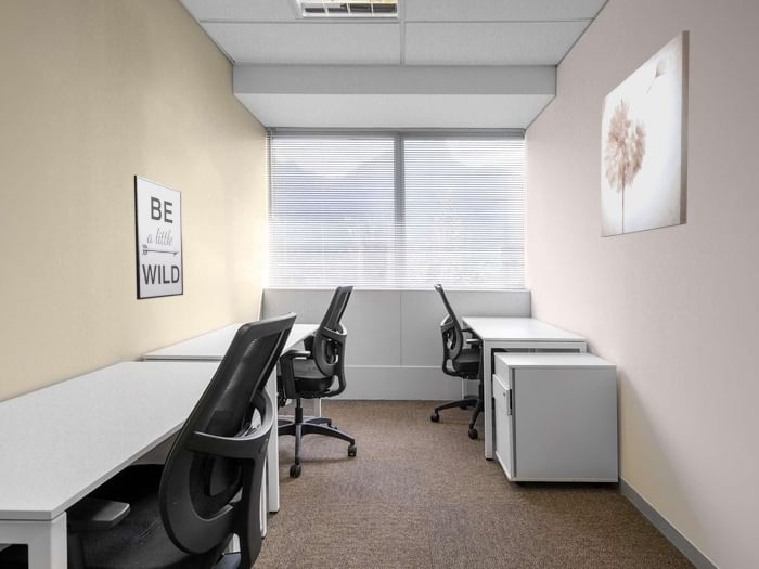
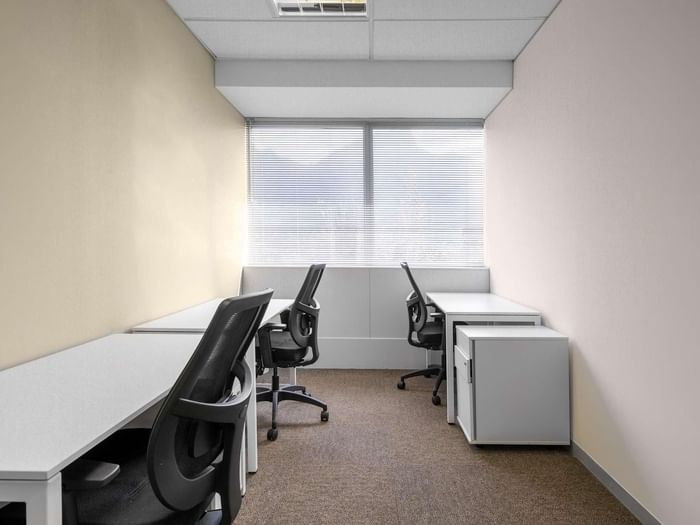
- wall art (160, 241)
- wall art (636, 152)
